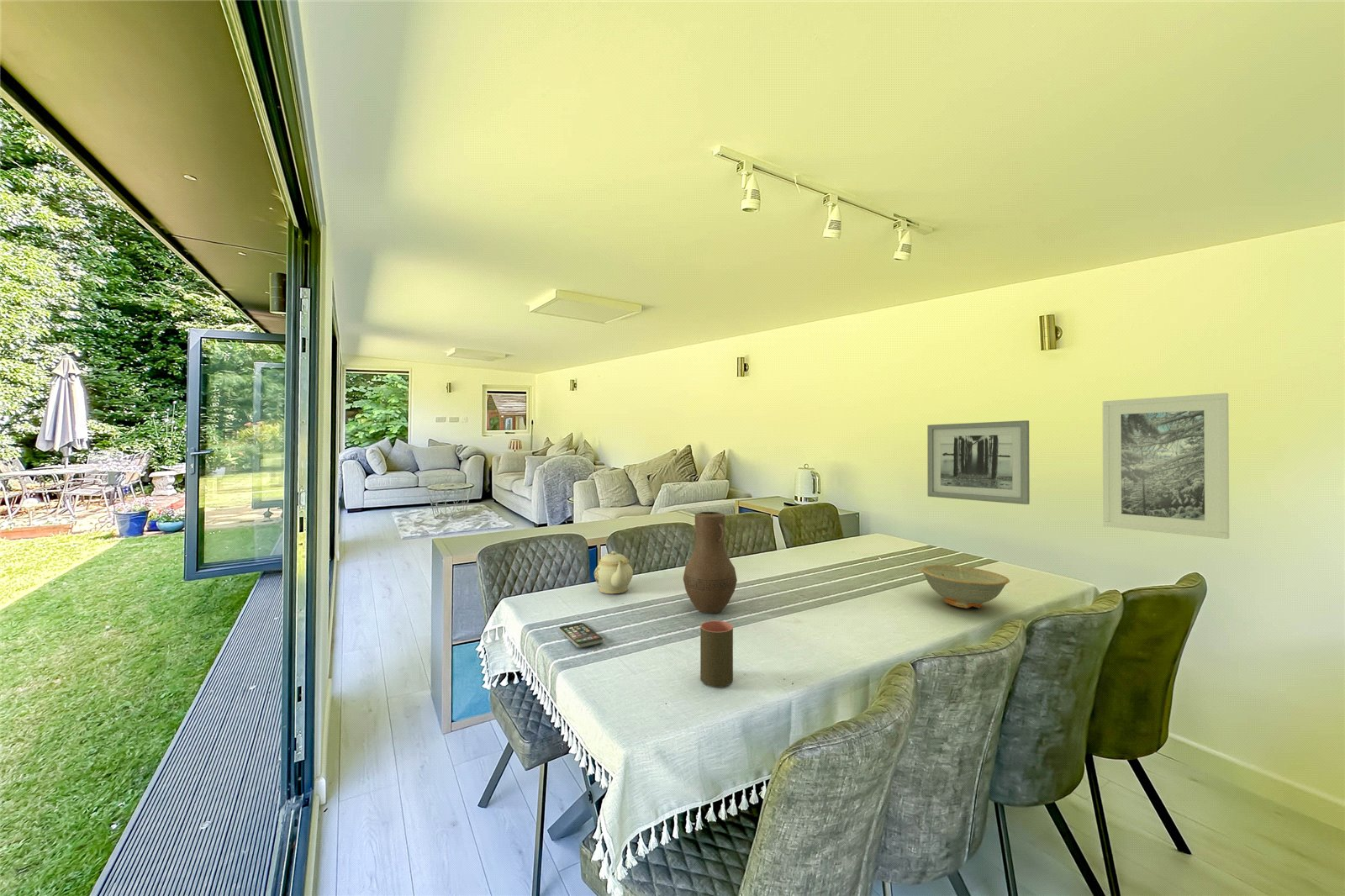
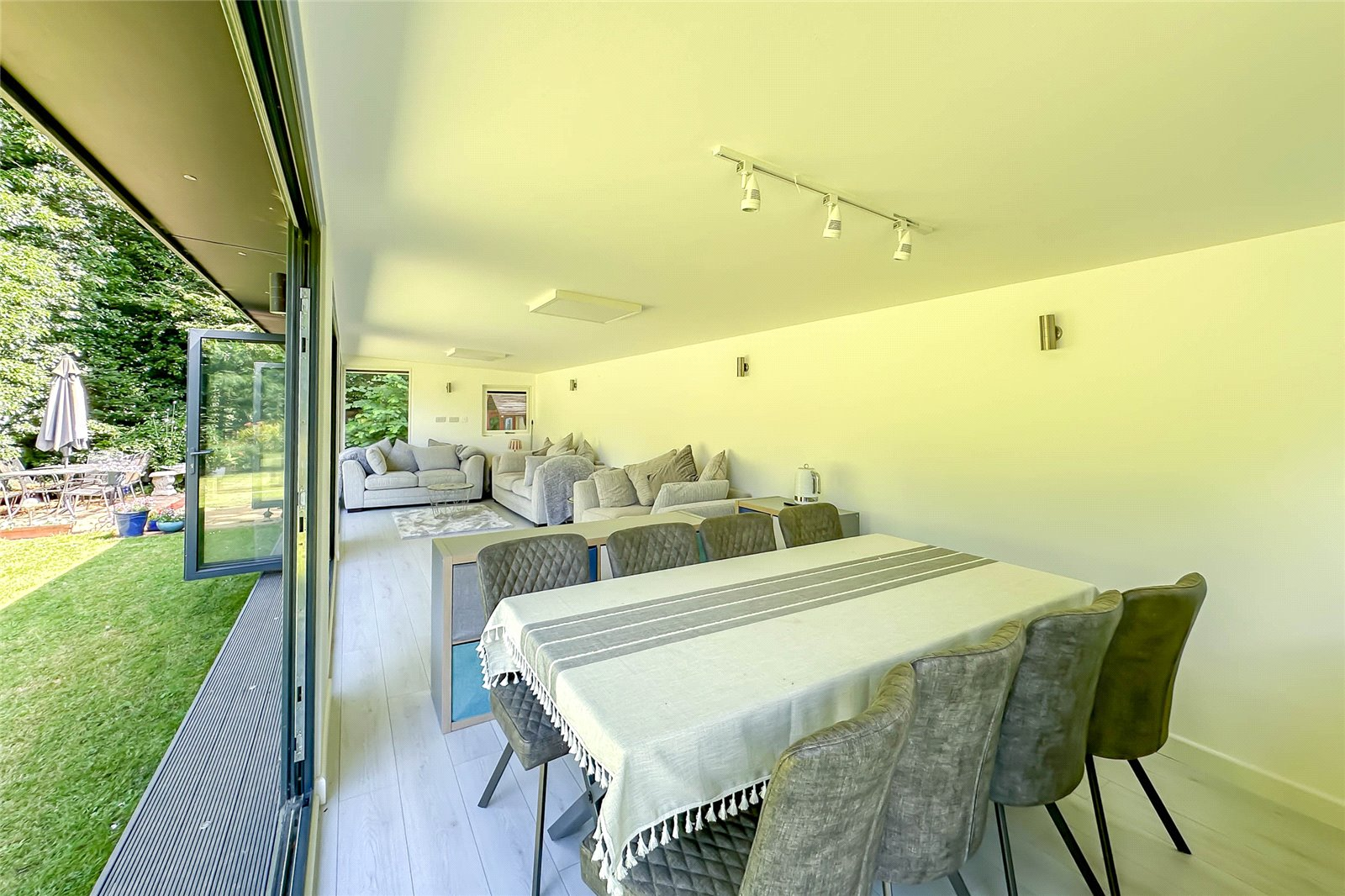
- cup (716, 652)
- wall art (974, 461)
- teapot (613, 570)
- smartphone (580, 634)
- dish (963, 588)
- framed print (1161, 464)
- vase (709, 561)
